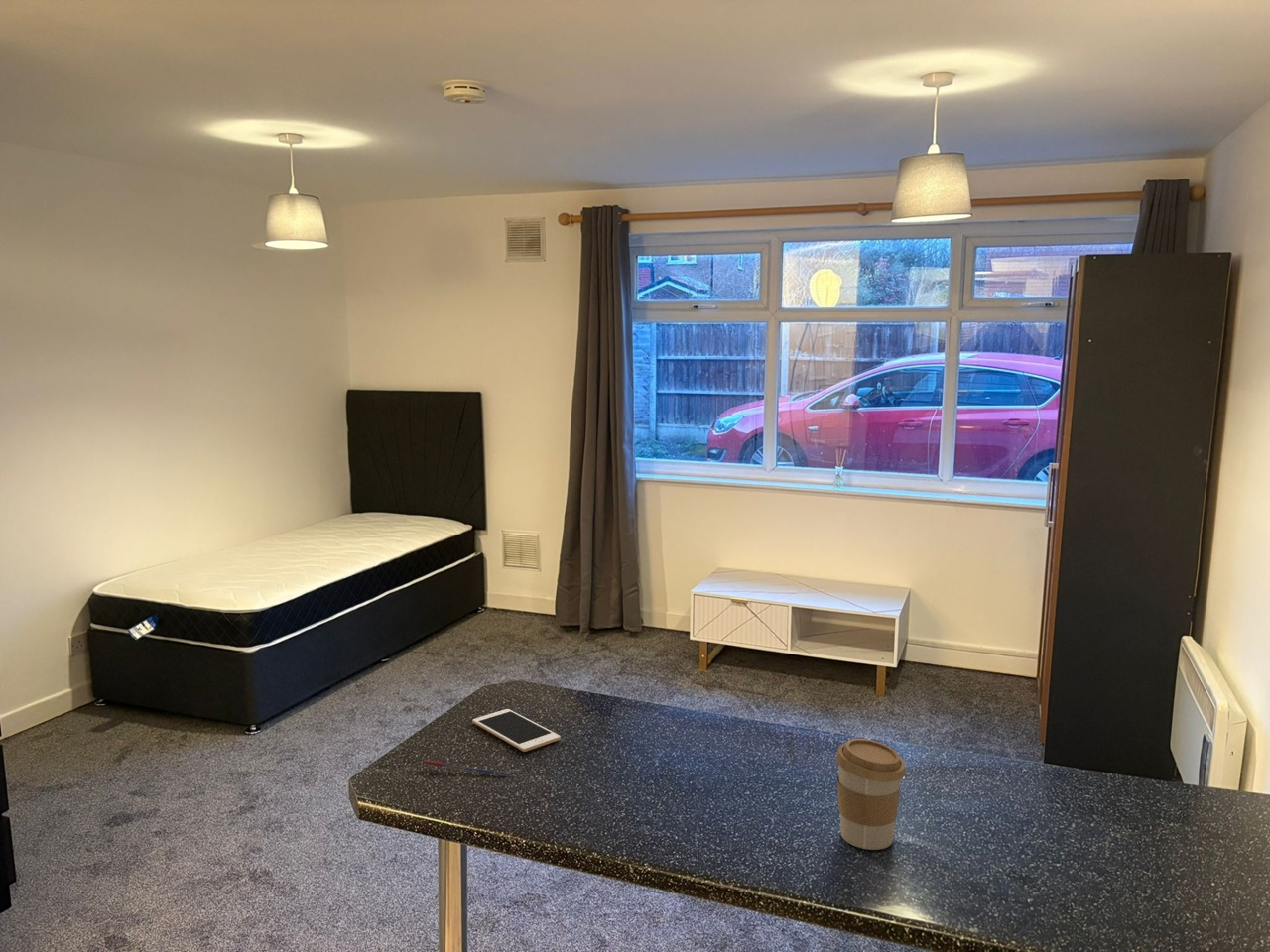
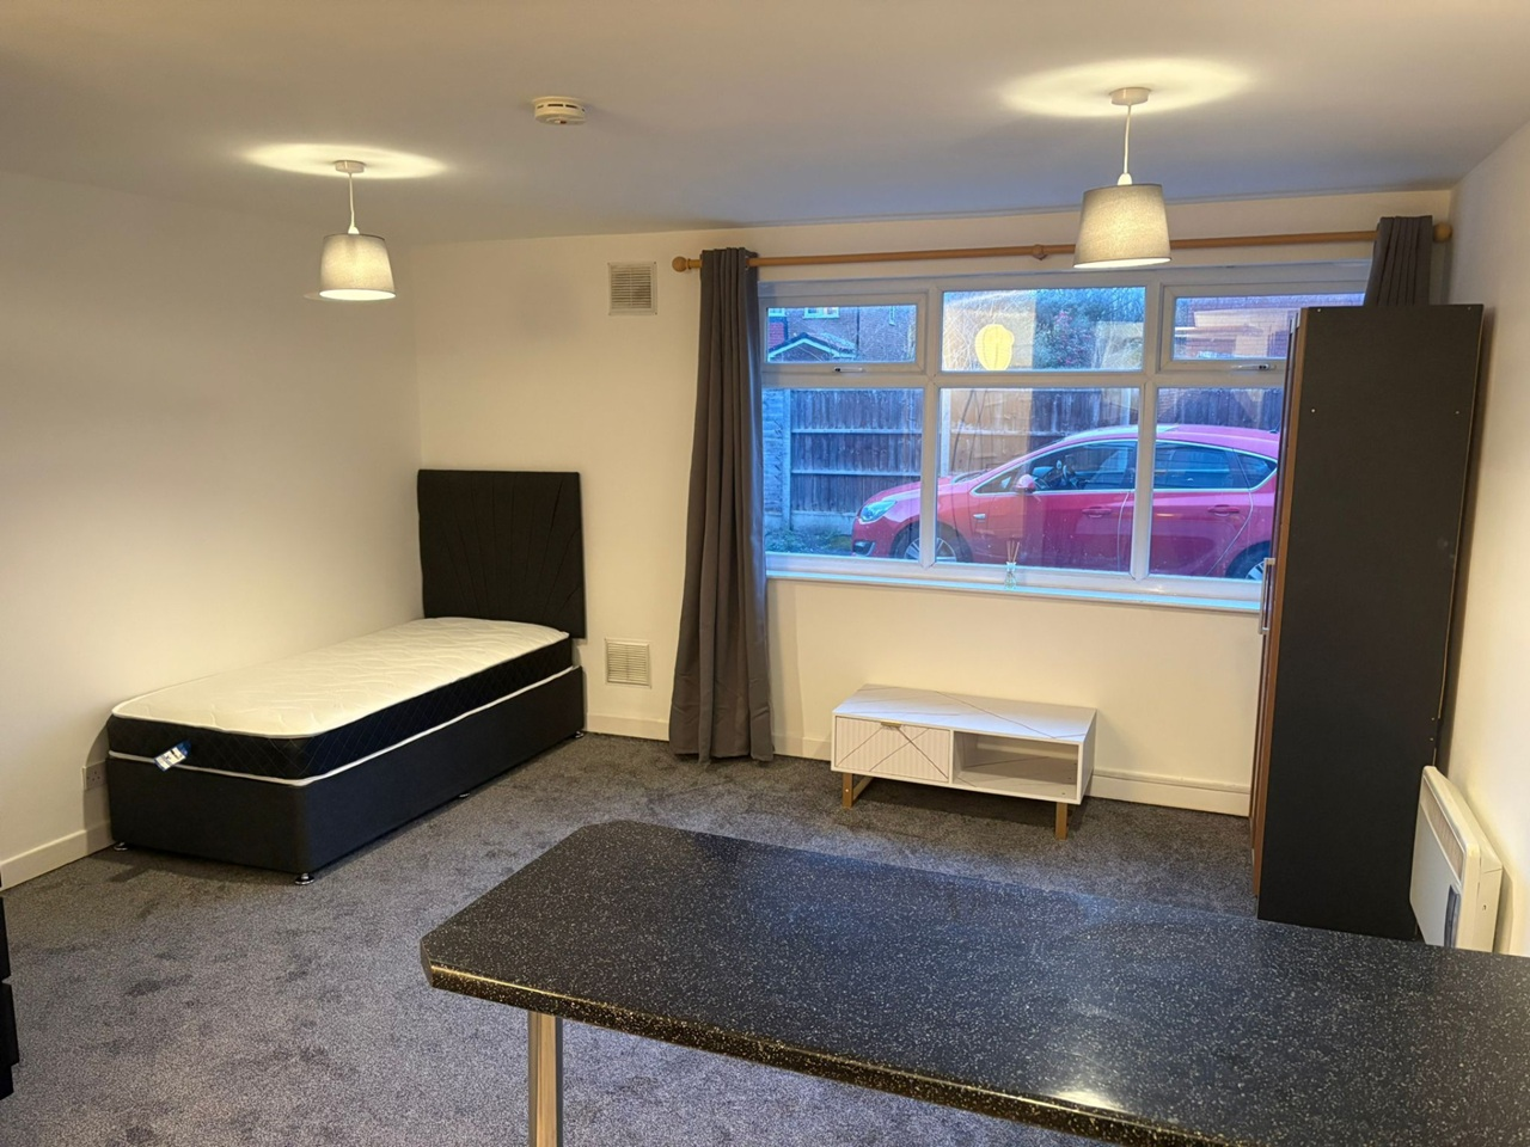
- pen (465, 767)
- coffee cup (868, 791)
- cell phone (515, 729)
